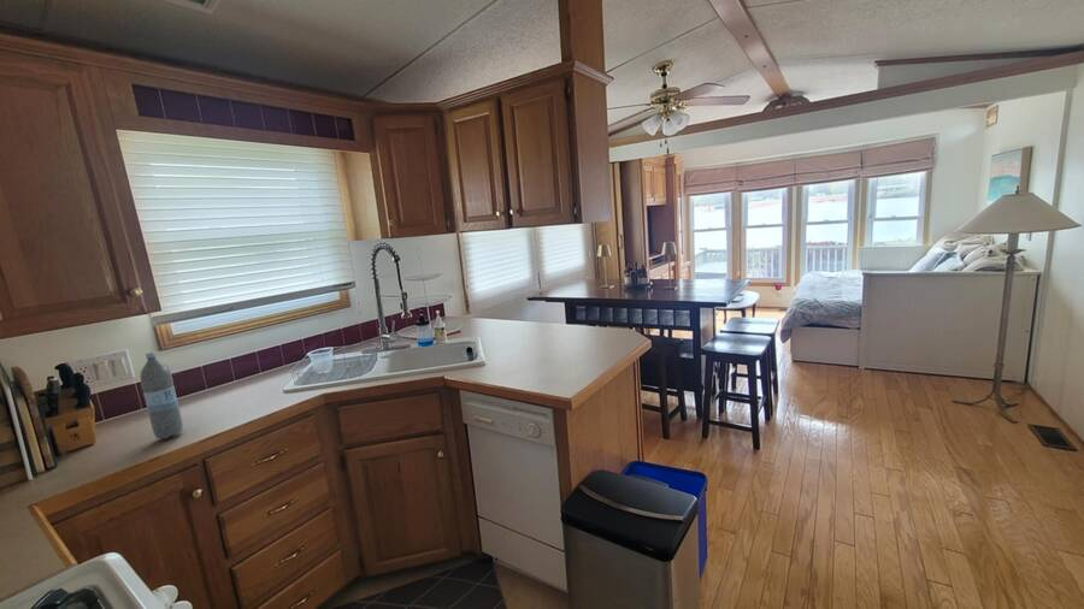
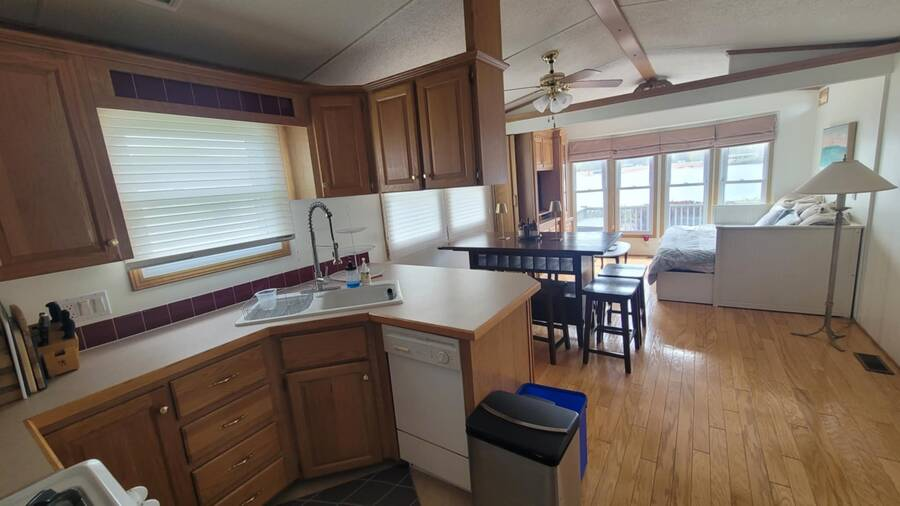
- water bottle (160, 395)
